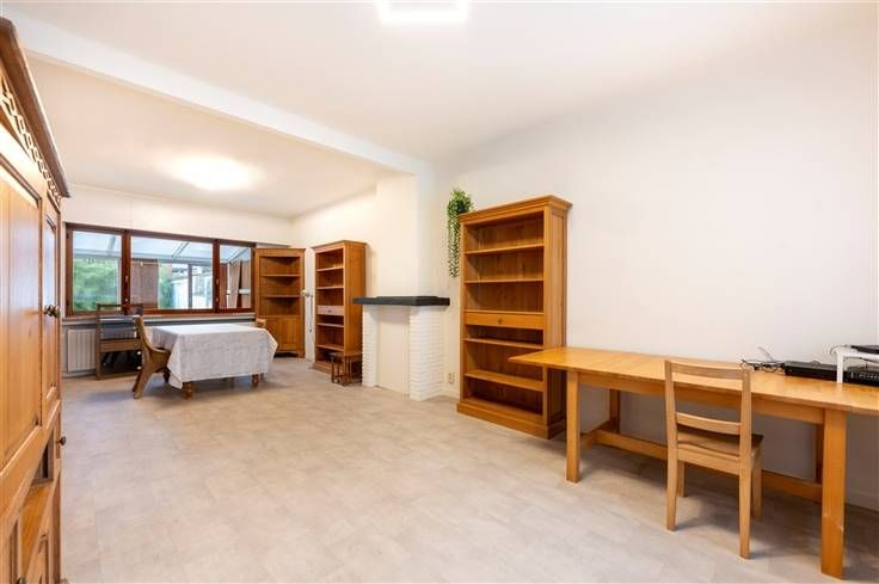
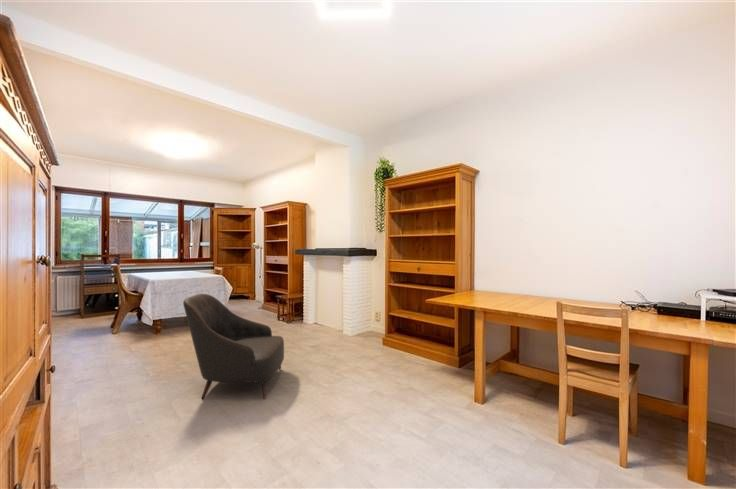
+ leather (241, 339)
